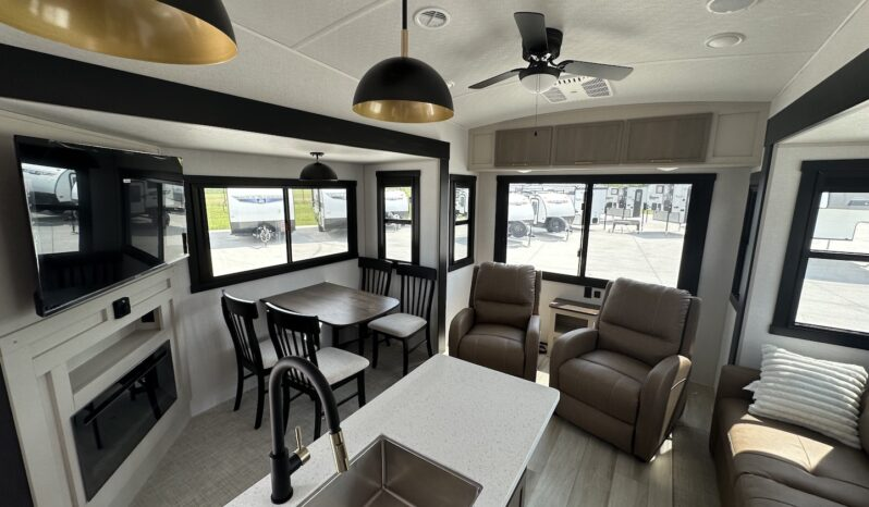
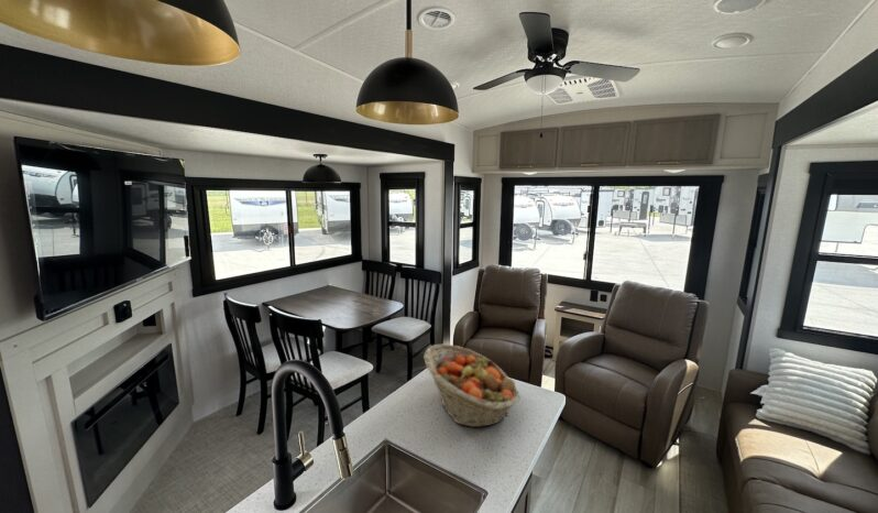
+ fruit basket (470, 380)
